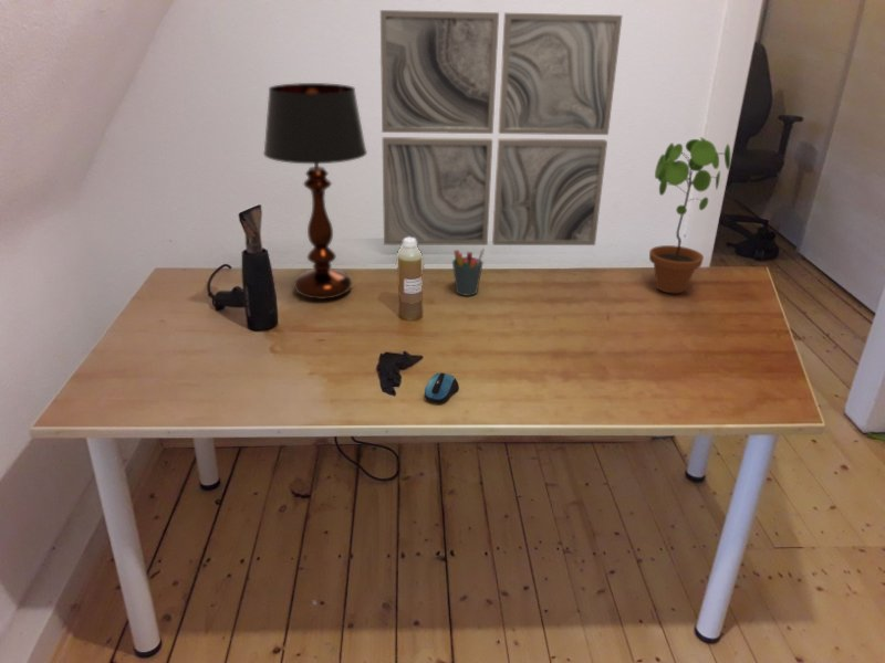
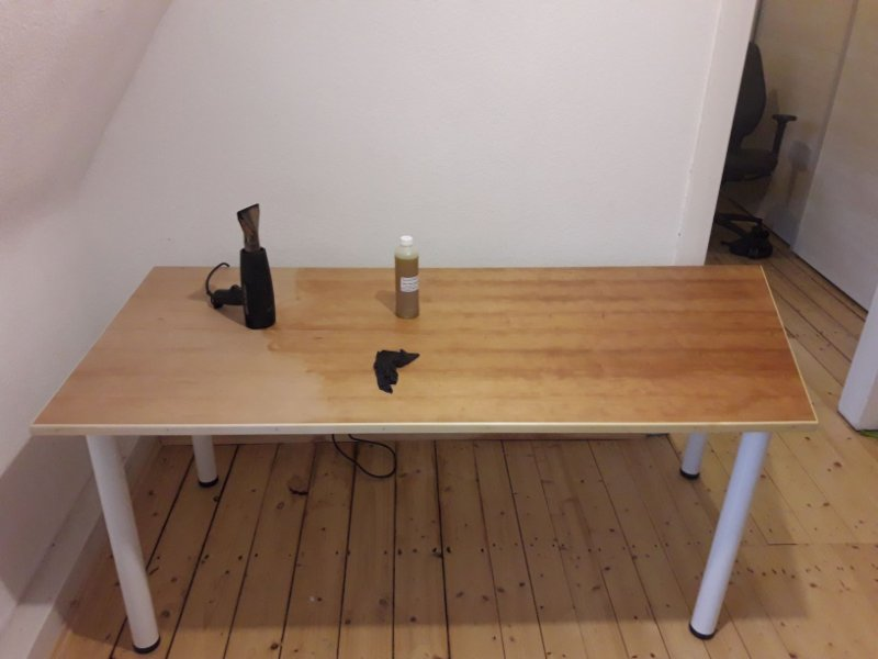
- table lamp (317, 194)
- computer mouse (441, 383)
- wall art (492, 133)
- potted plant (680, 215)
- pen holder (467, 269)
